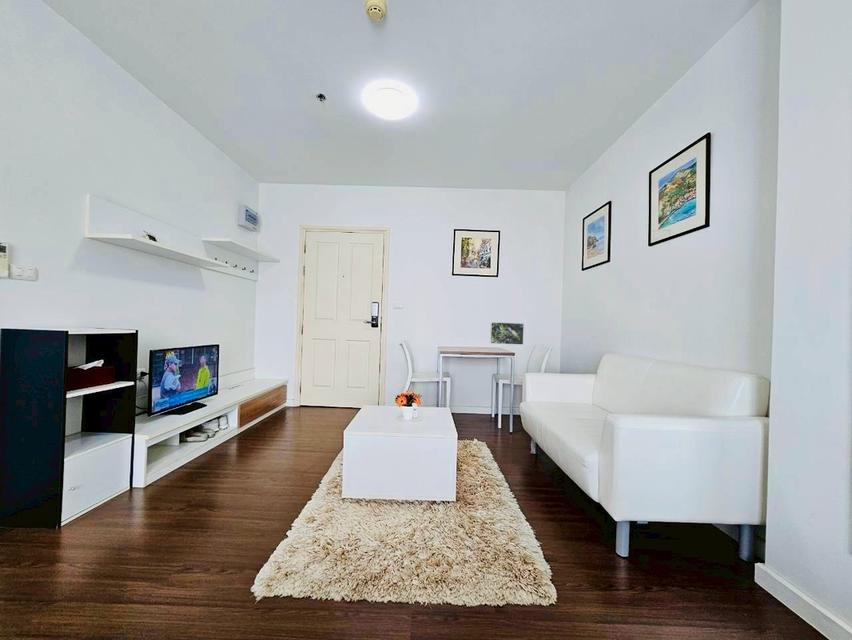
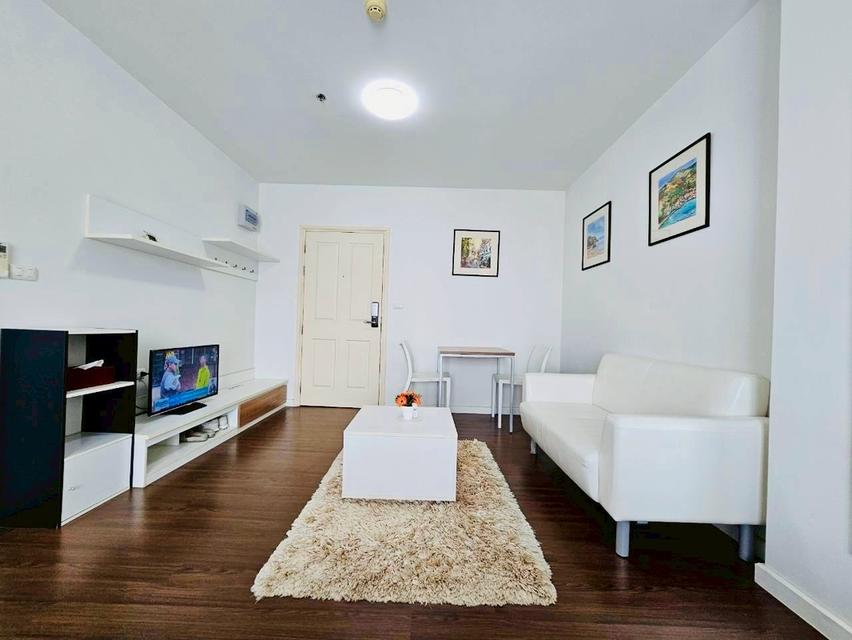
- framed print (506, 333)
